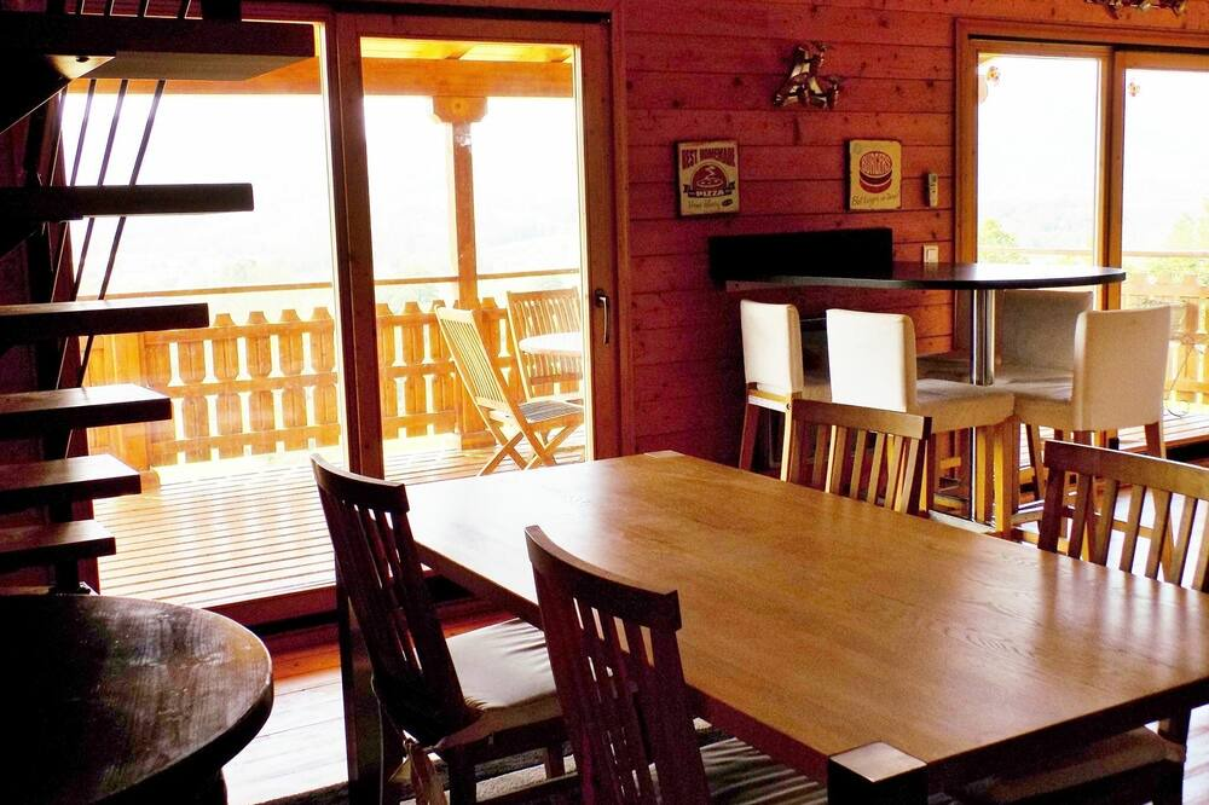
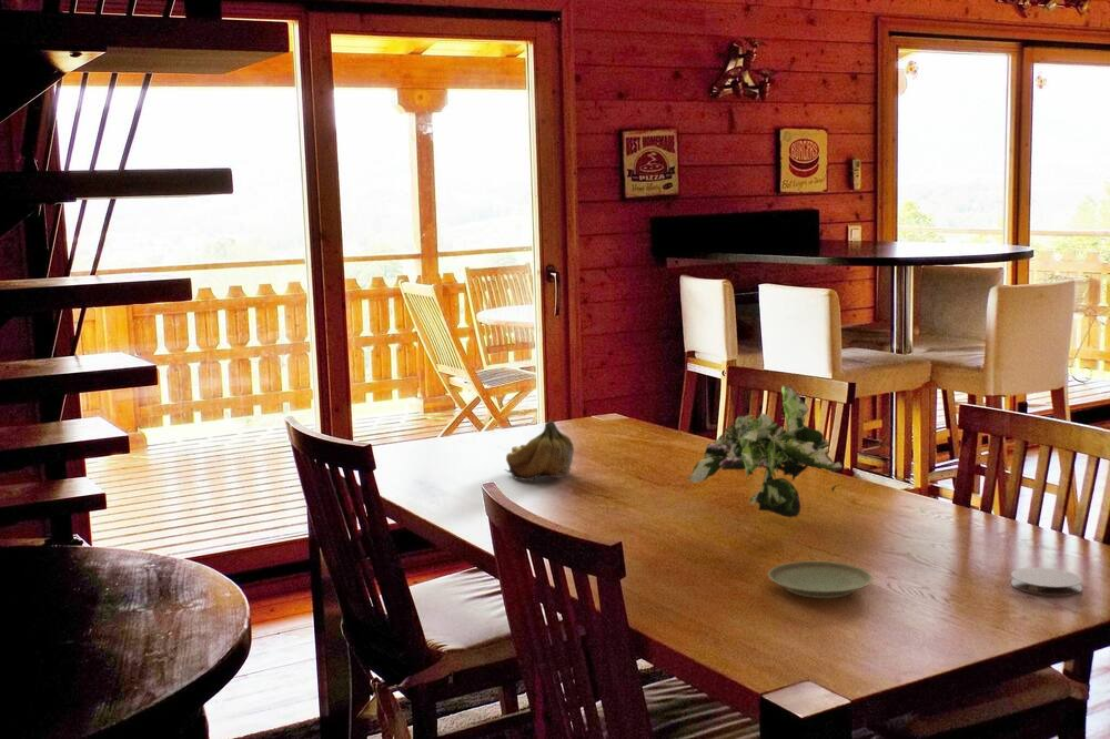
+ coaster (1046, 580)
+ fruit (536, 445)
+ plant (775, 458)
+ plate (819, 581)
